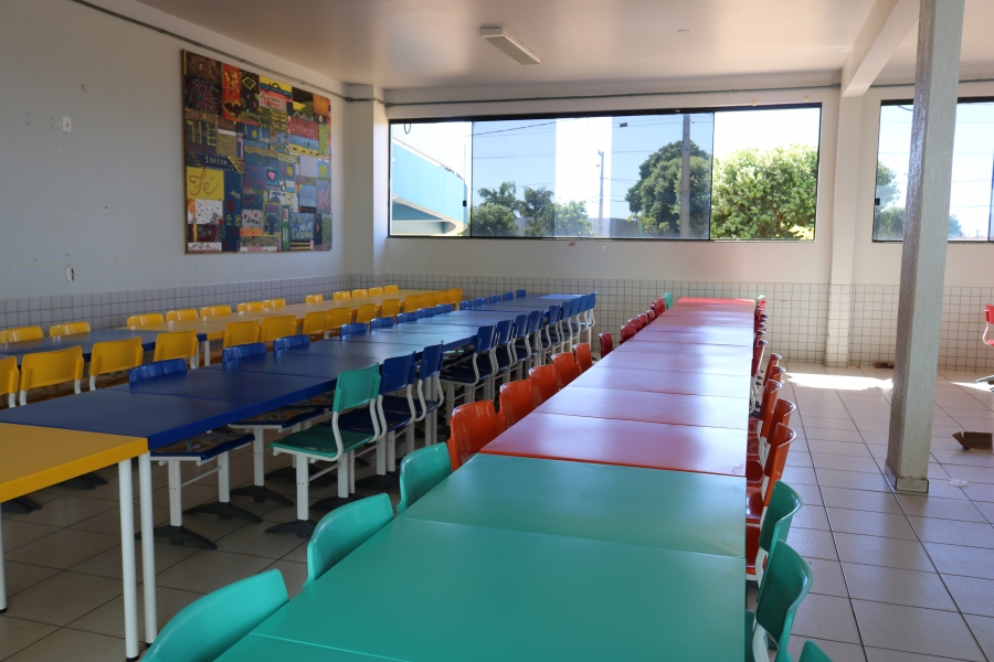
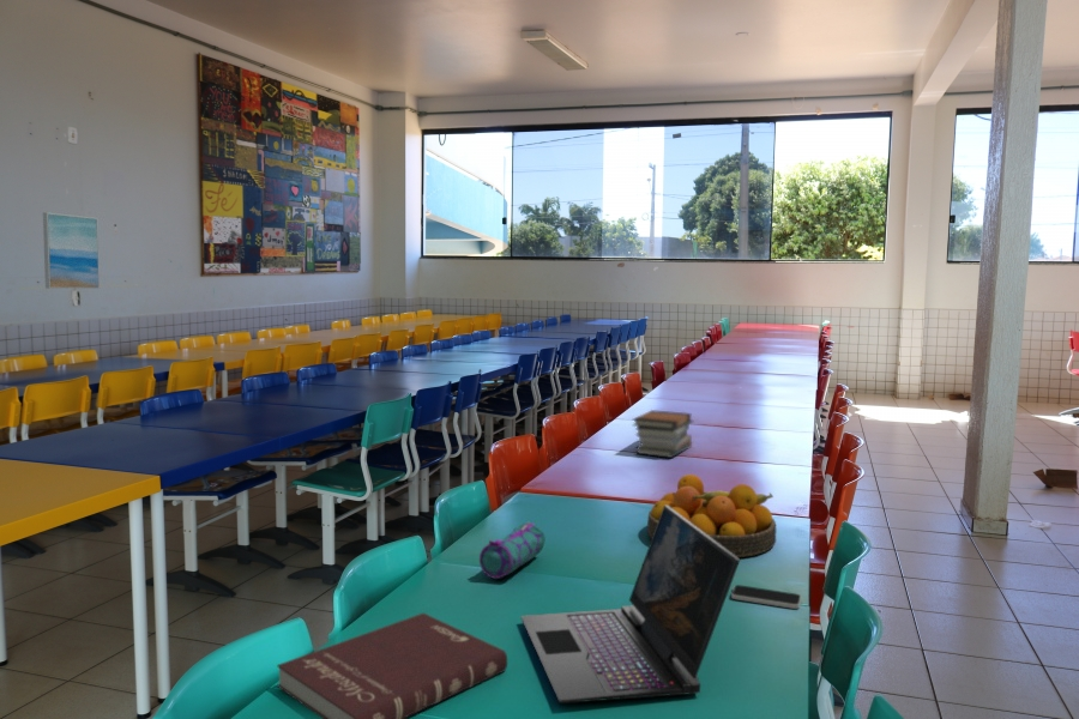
+ pencil case (512, 548)
+ fruit bowl (711, 509)
+ wall art (72, 252)
+ smartphone (765, 596)
+ book stack (662, 433)
+ book (394, 669)
+ laptop (629, 598)
